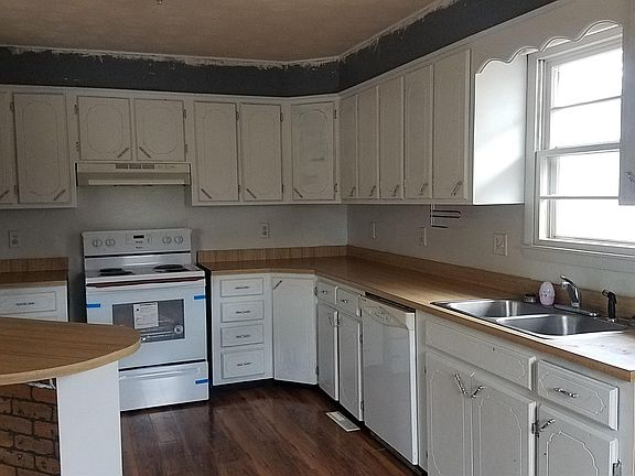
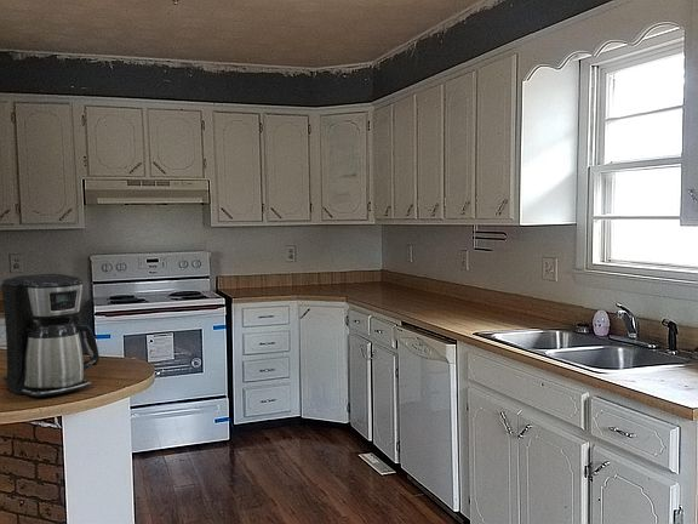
+ coffee maker (50, 329)
